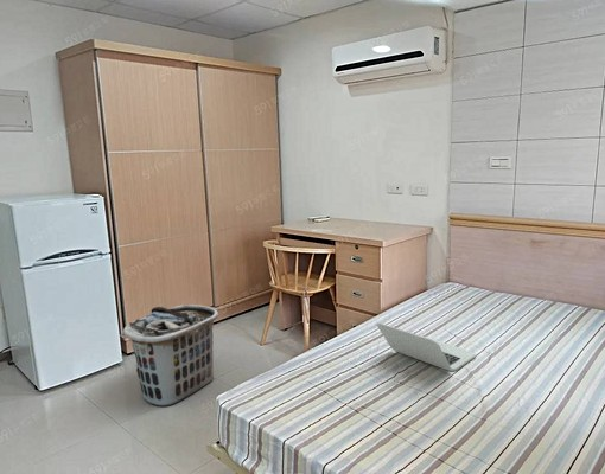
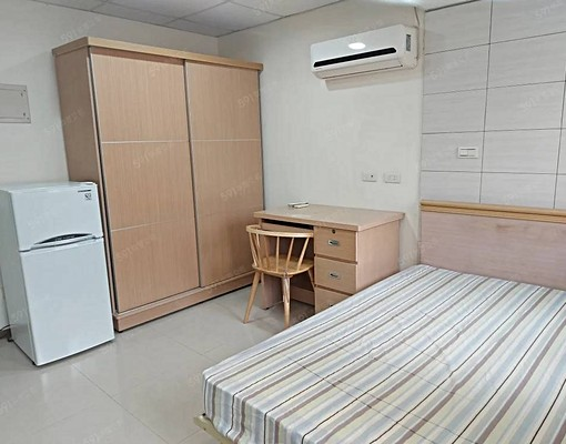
- laptop (426, 338)
- clothes hamper (174, 346)
